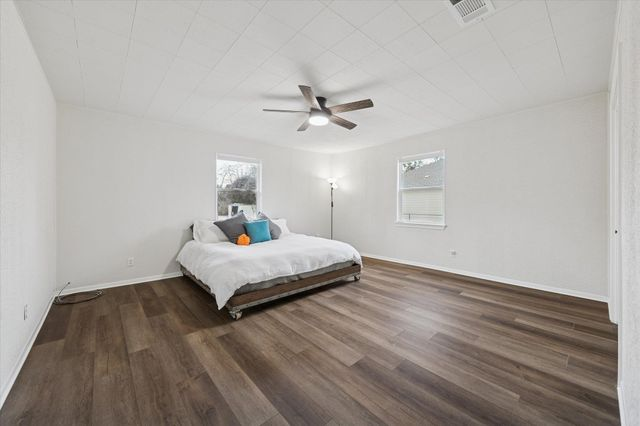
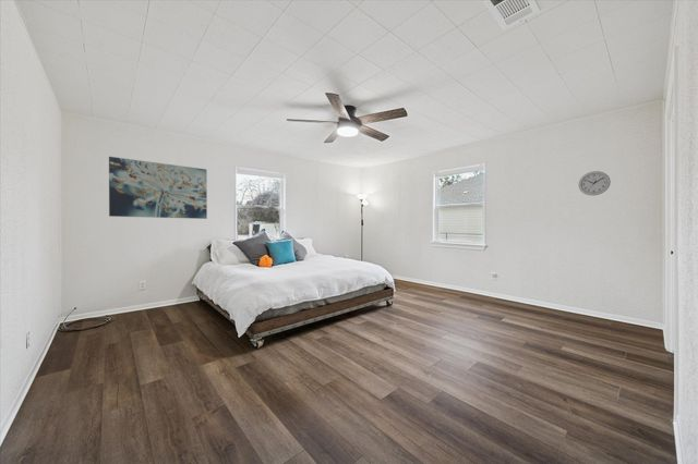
+ wall art (161, 191)
+ wall clock (593, 183)
